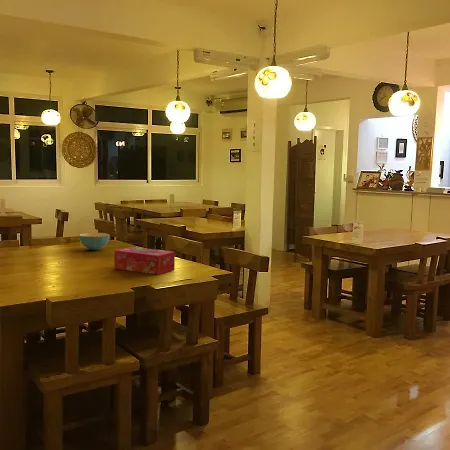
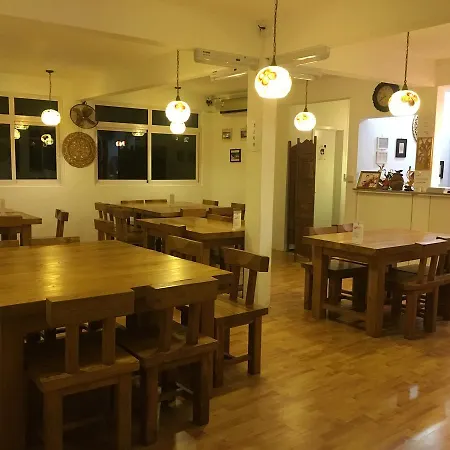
- tissue box (144, 260)
- cereal bowl (94, 241)
